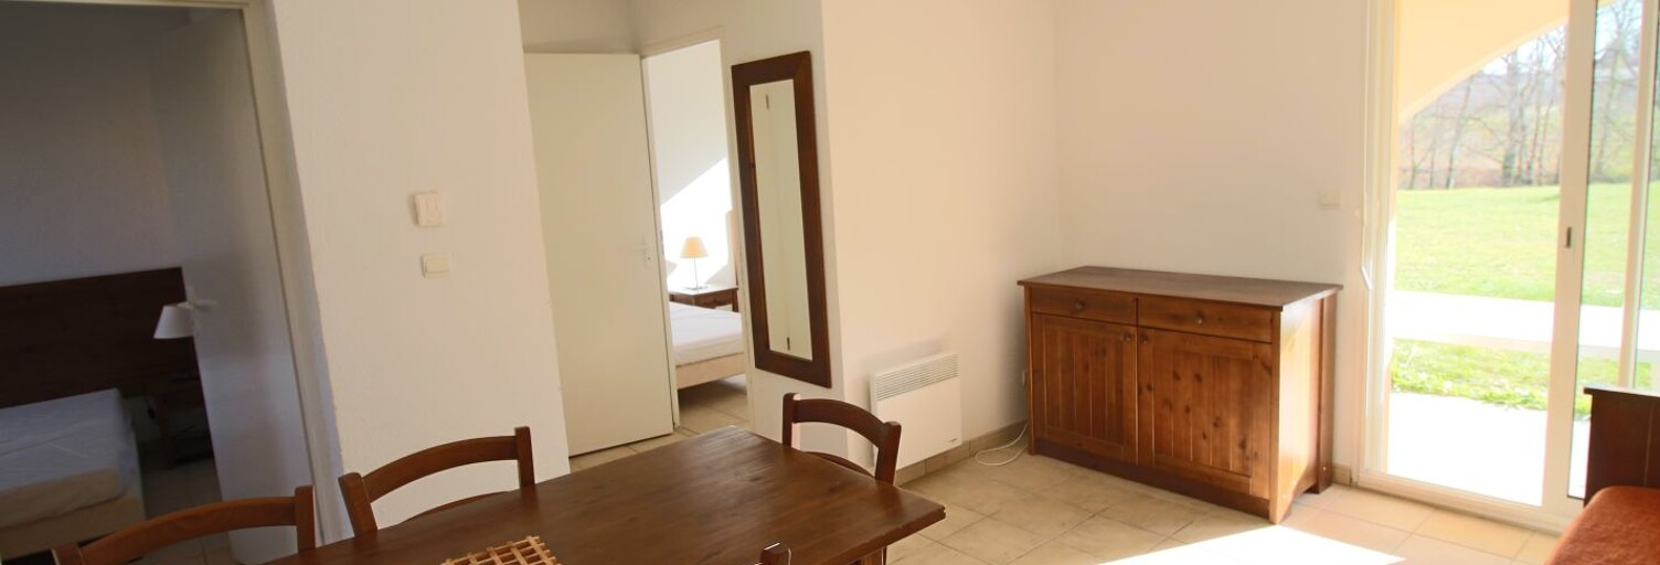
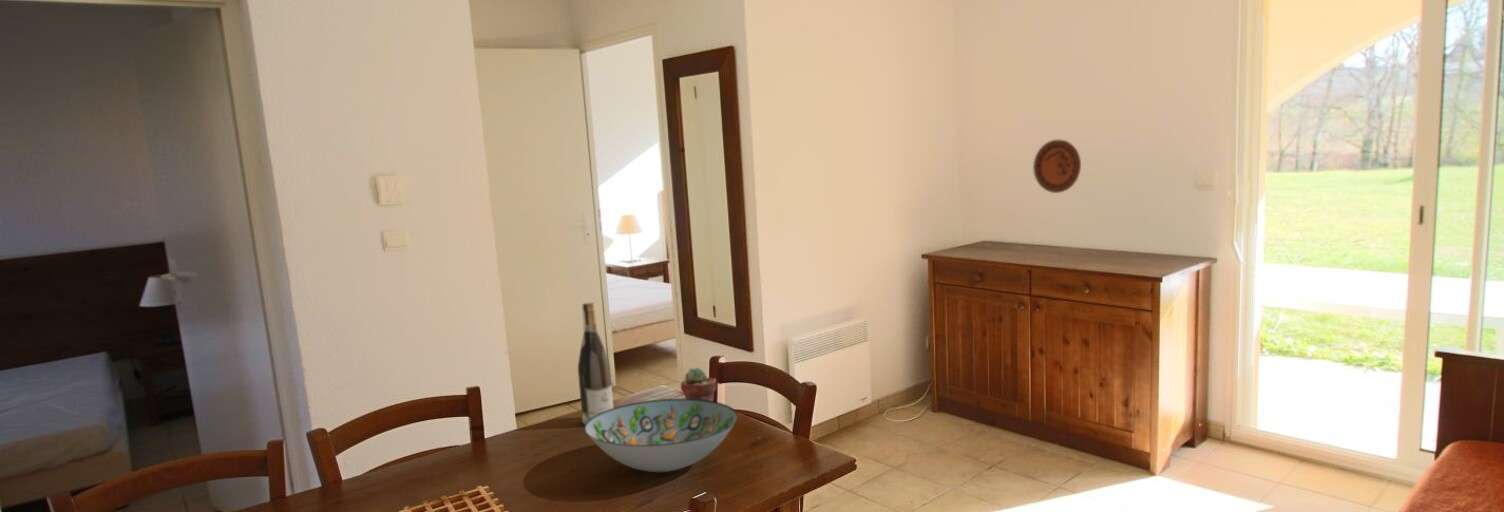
+ decorative plate (1057, 166)
+ decorative bowl (663, 441)
+ potted succulent (698, 390)
+ wine bottle (593, 362)
